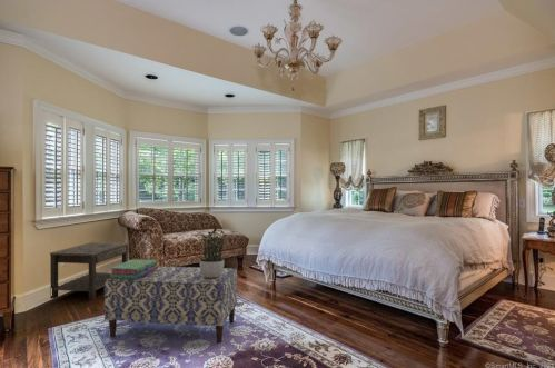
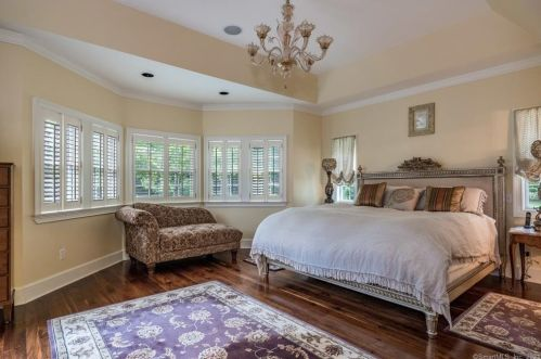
- stack of books (135, 268)
- bench (175, 300)
- potted plant (212, 252)
- side table (92, 268)
